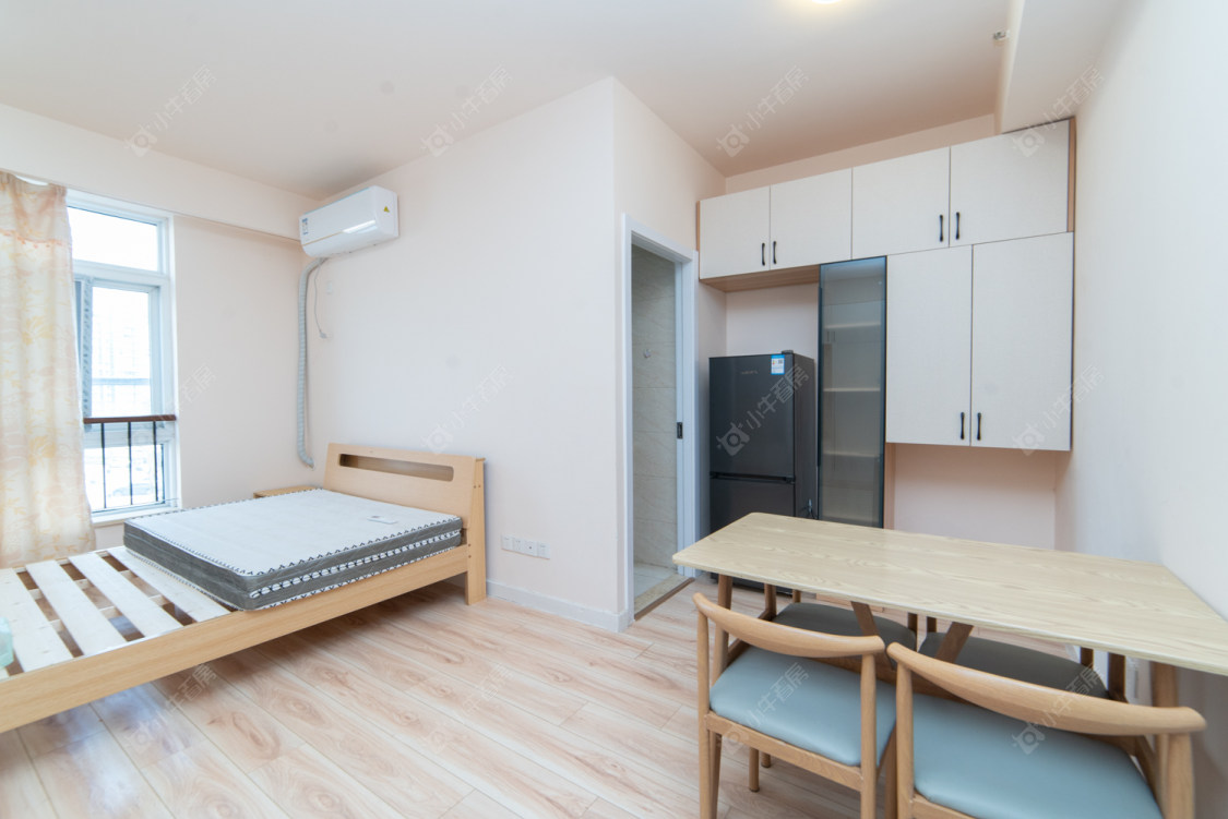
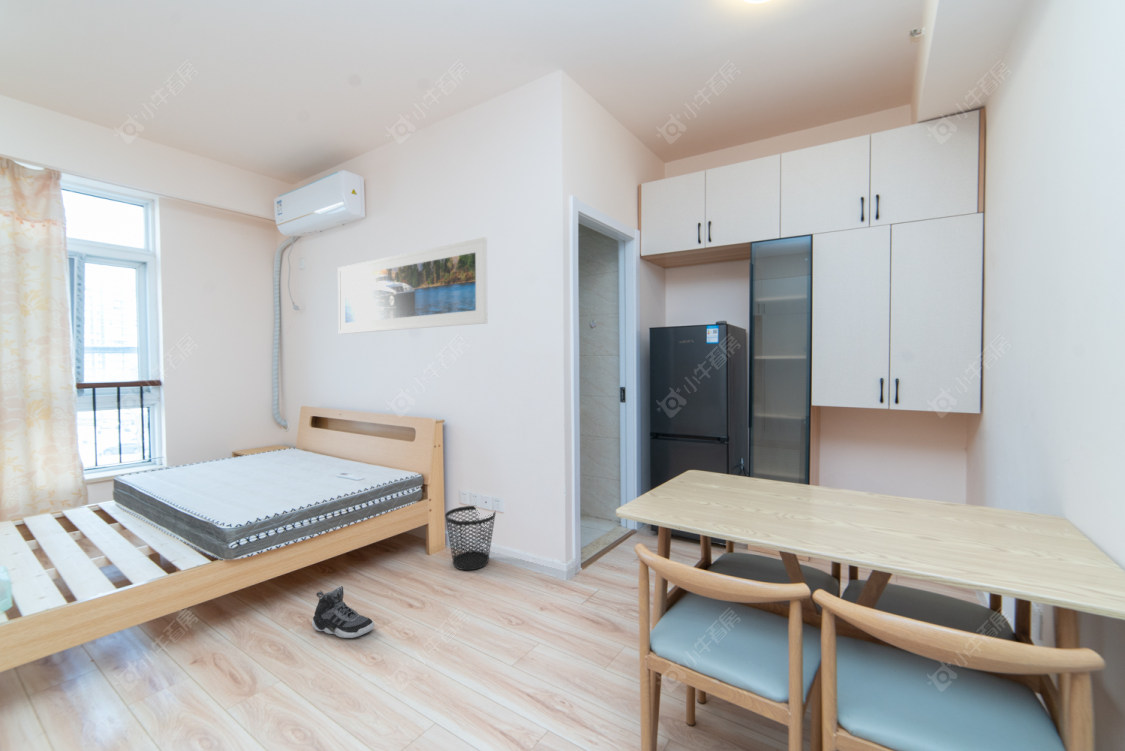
+ sneaker (342, 610)
+ wastebasket (470, 538)
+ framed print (403, 291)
